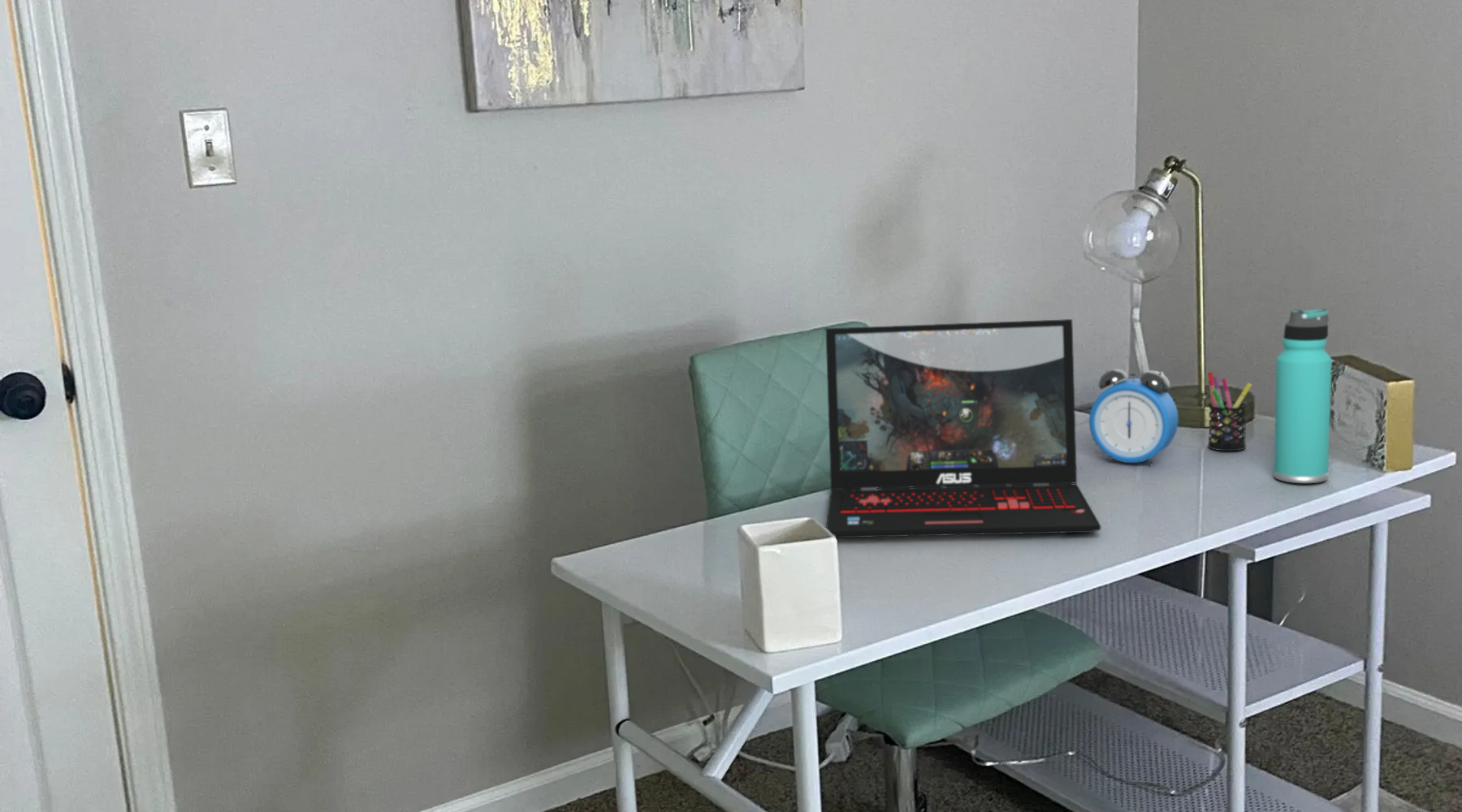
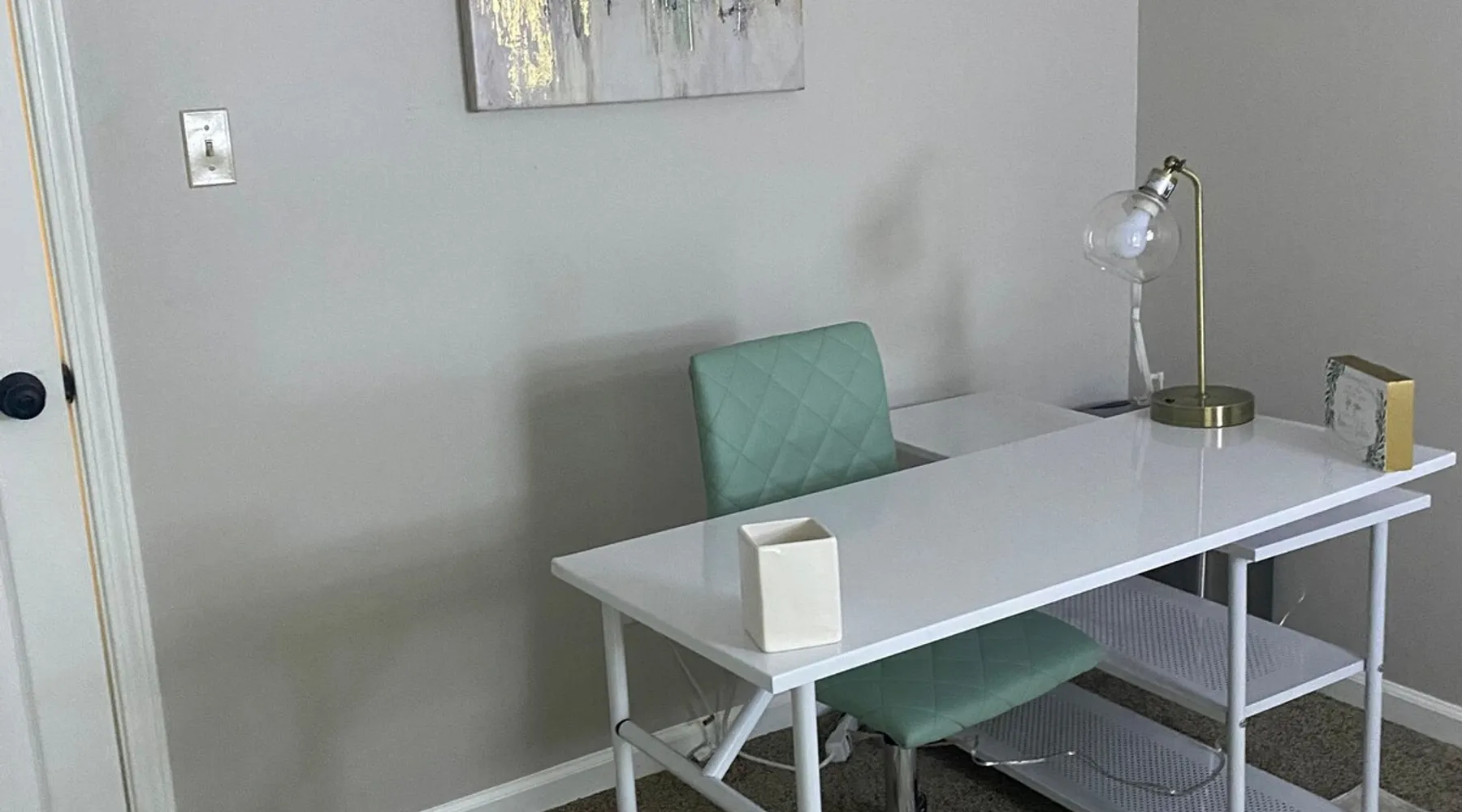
- alarm clock (1133, 415)
- thermos bottle (1303, 394)
- laptop (954, 425)
- pen holder (1223, 410)
